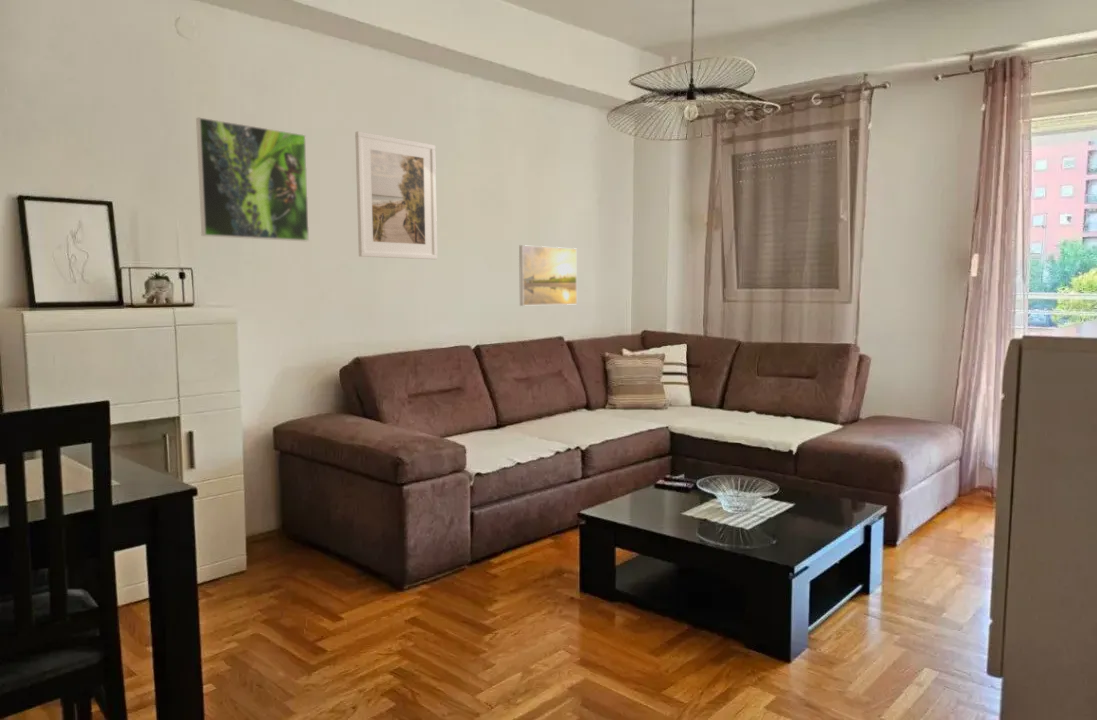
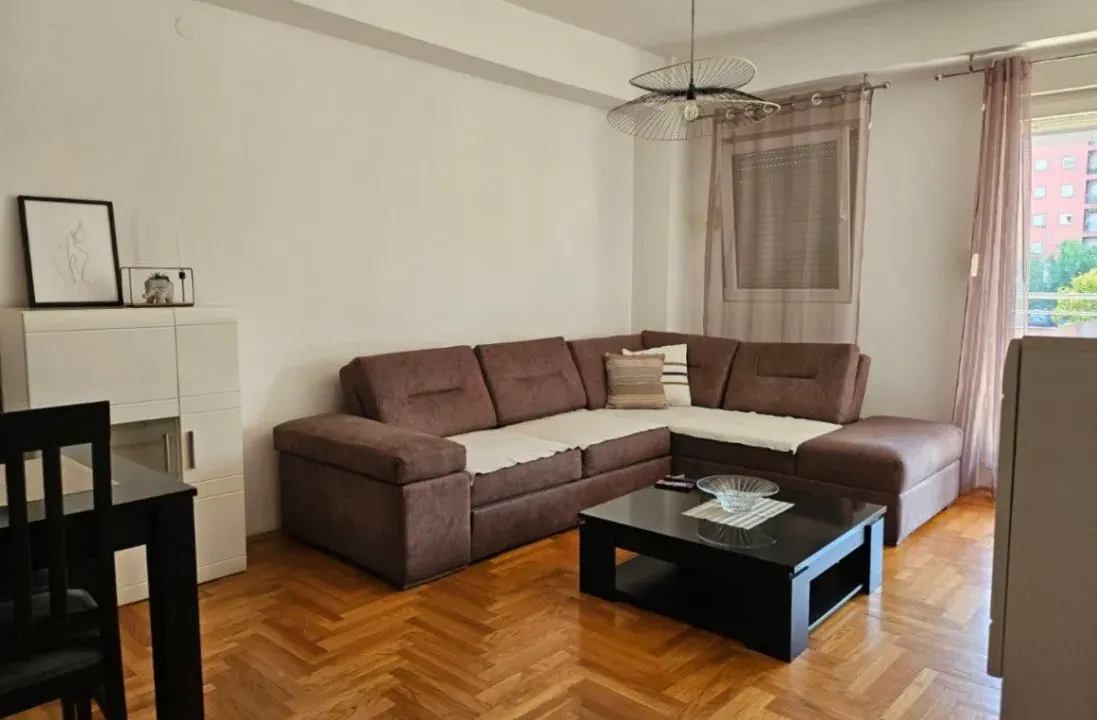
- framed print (549, 276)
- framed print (398, 198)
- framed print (255, 183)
